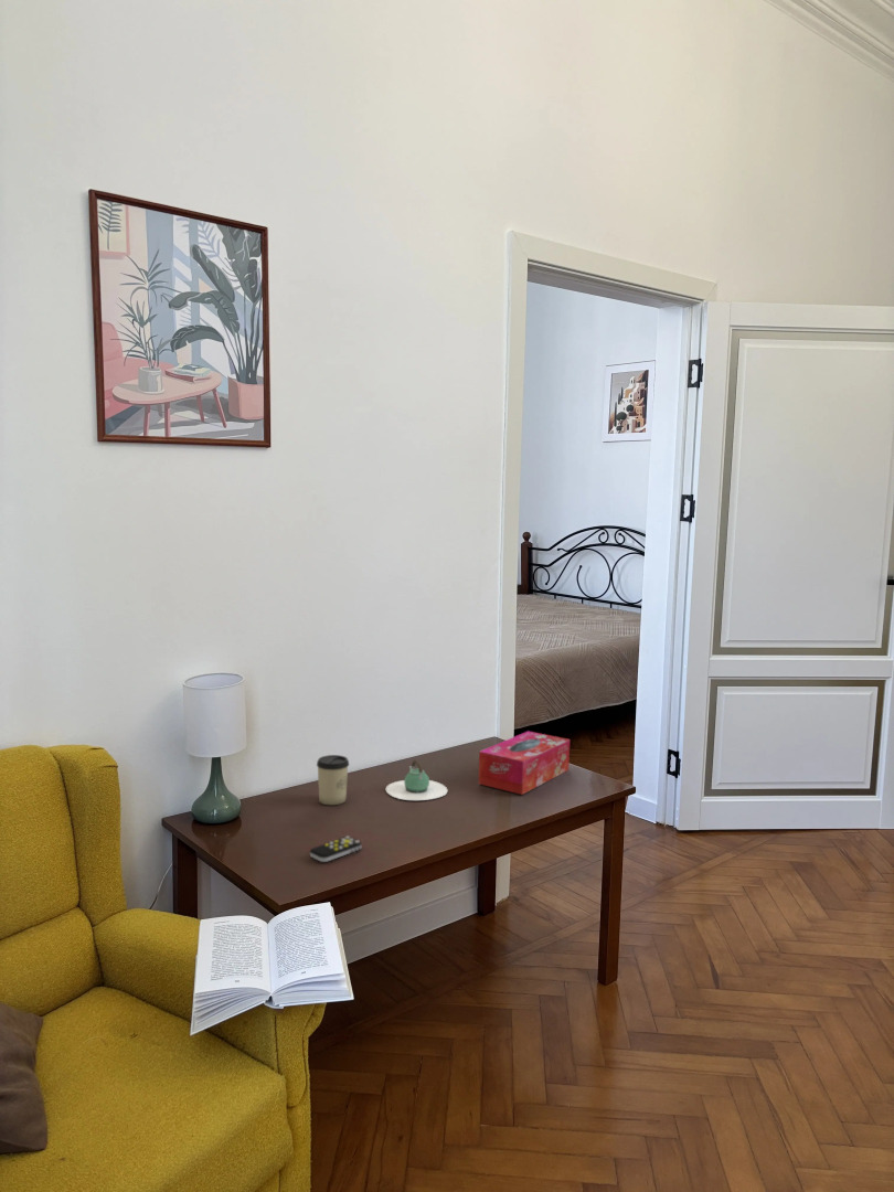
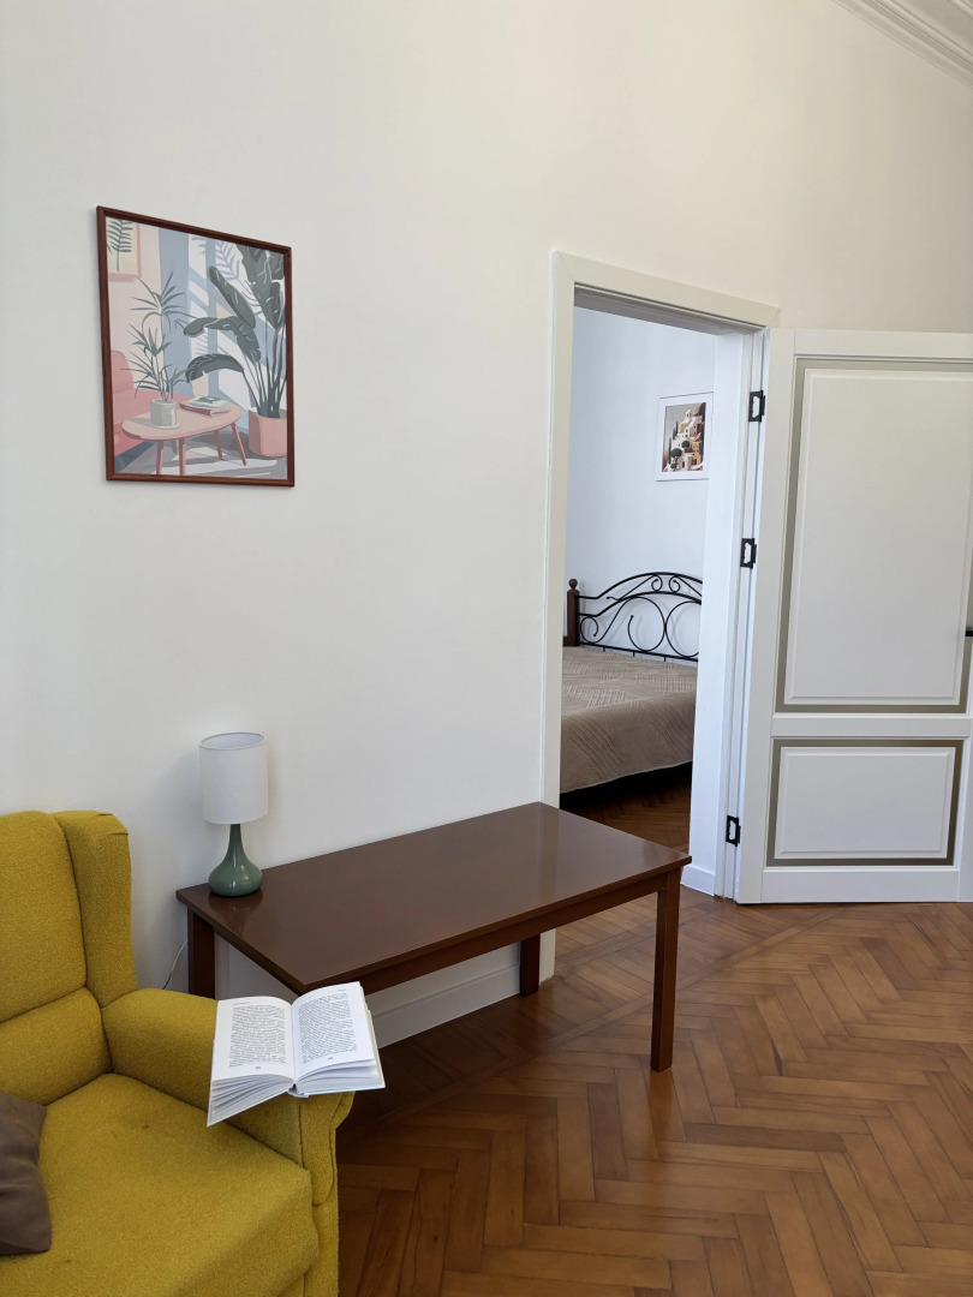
- tissue box (524, 760)
- cup (332, 779)
- teapot (416, 775)
- remote control (336, 849)
